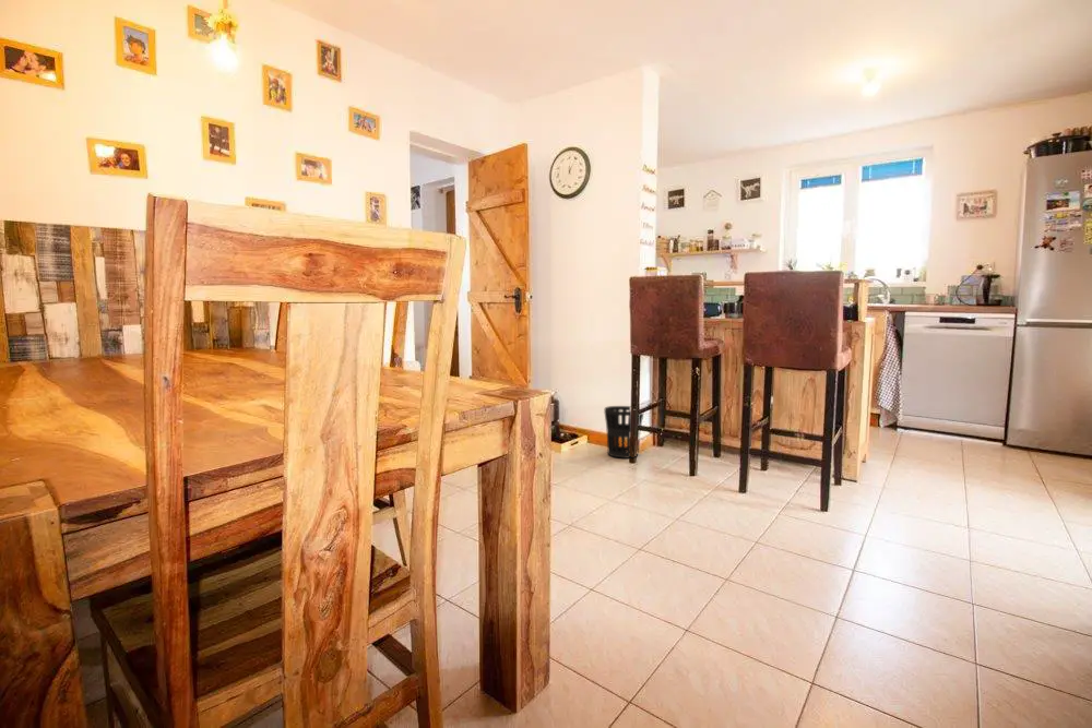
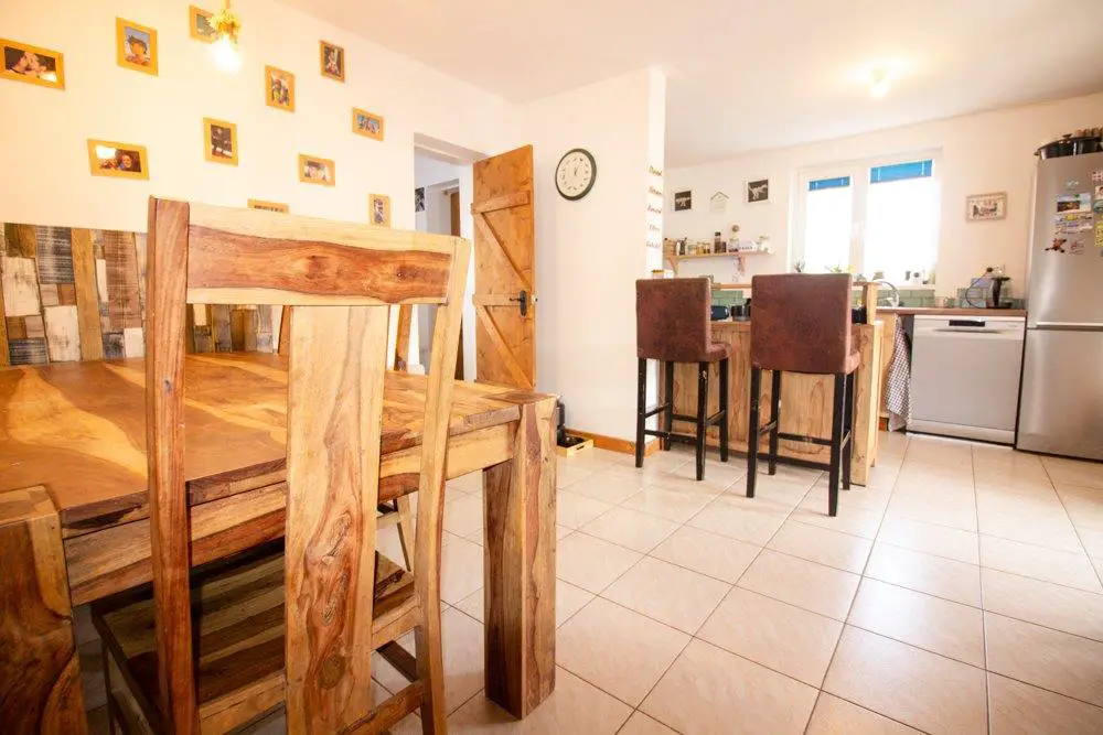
- wastebasket (622, 431)
